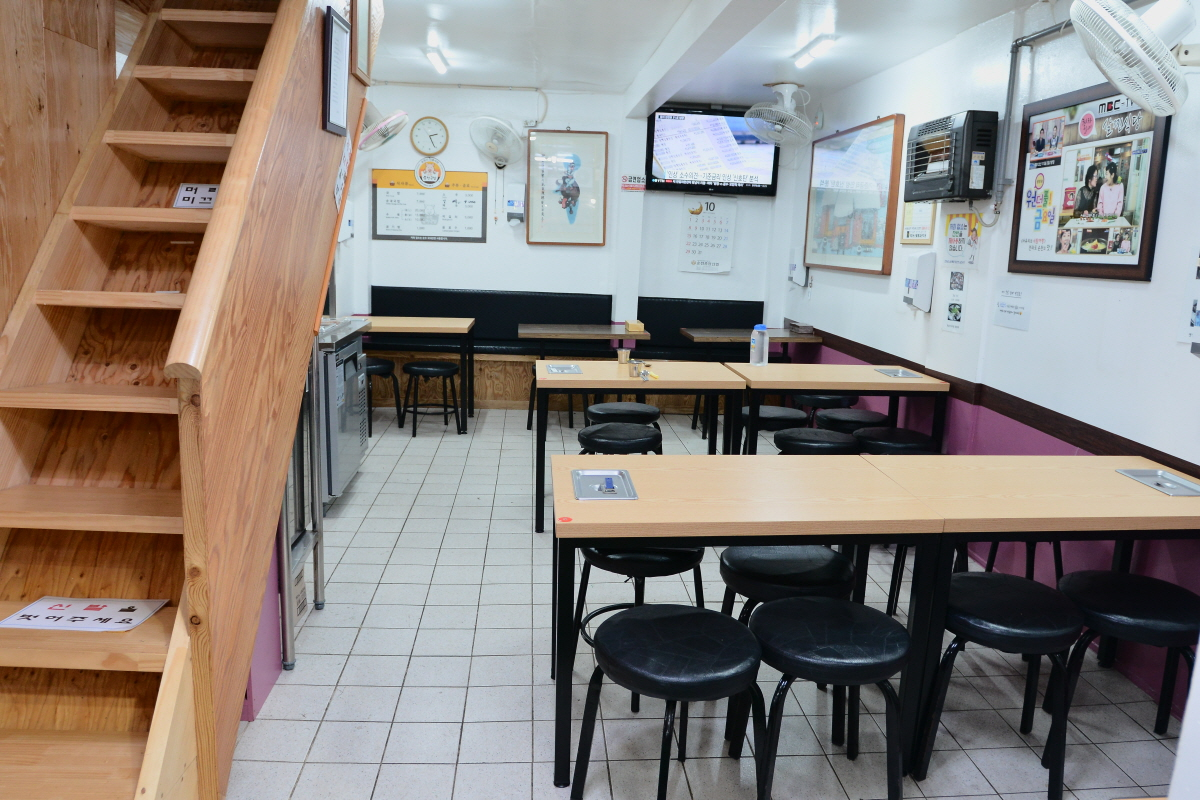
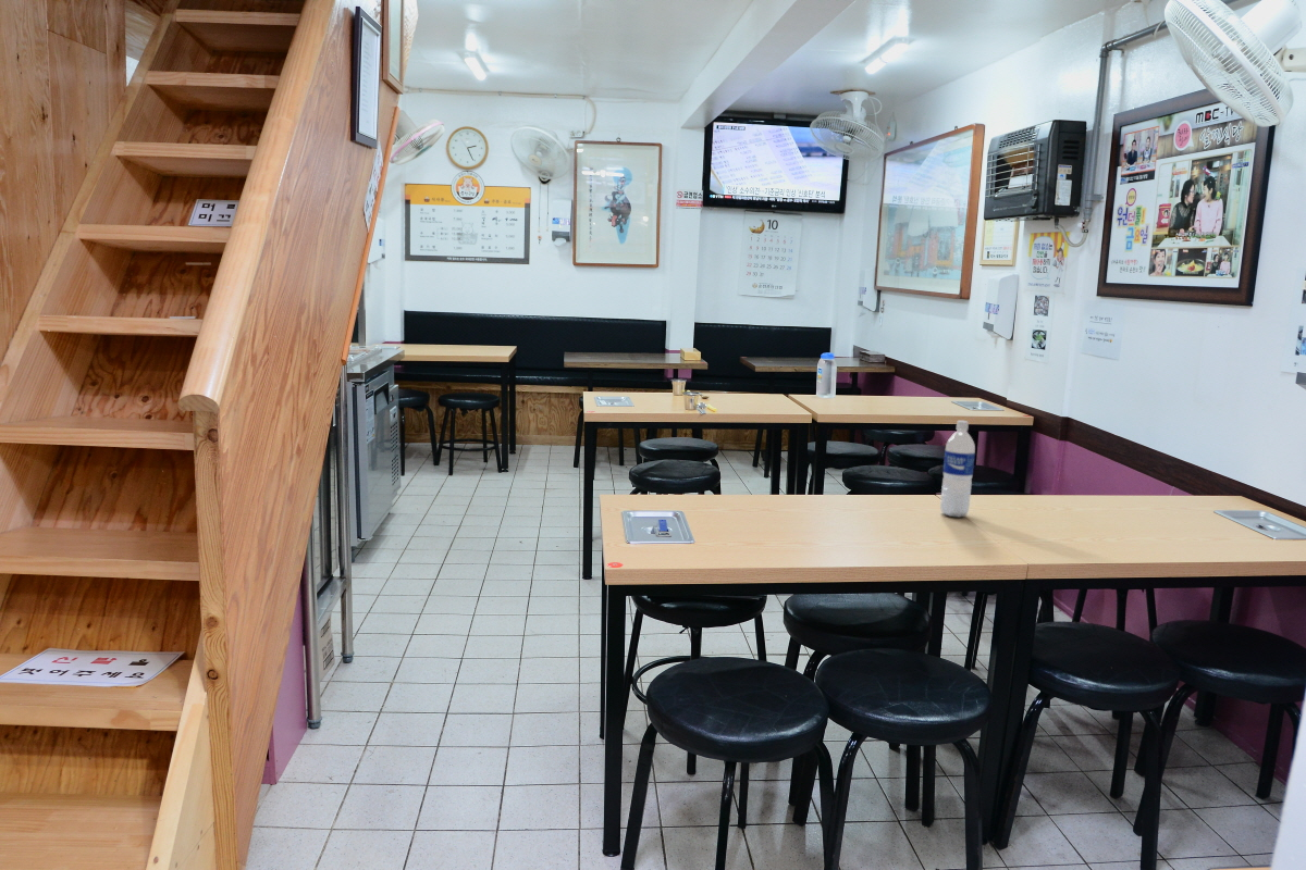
+ water bottle (958, 468)
